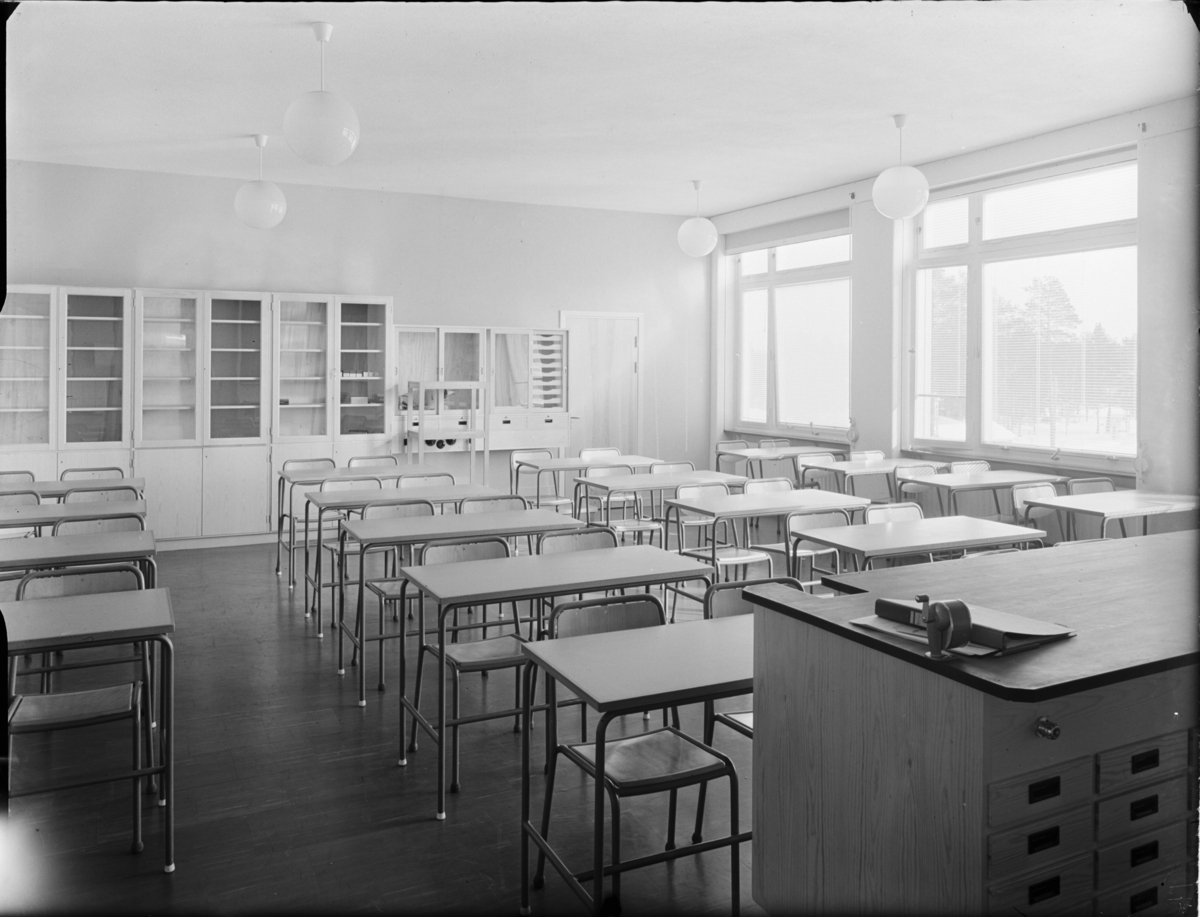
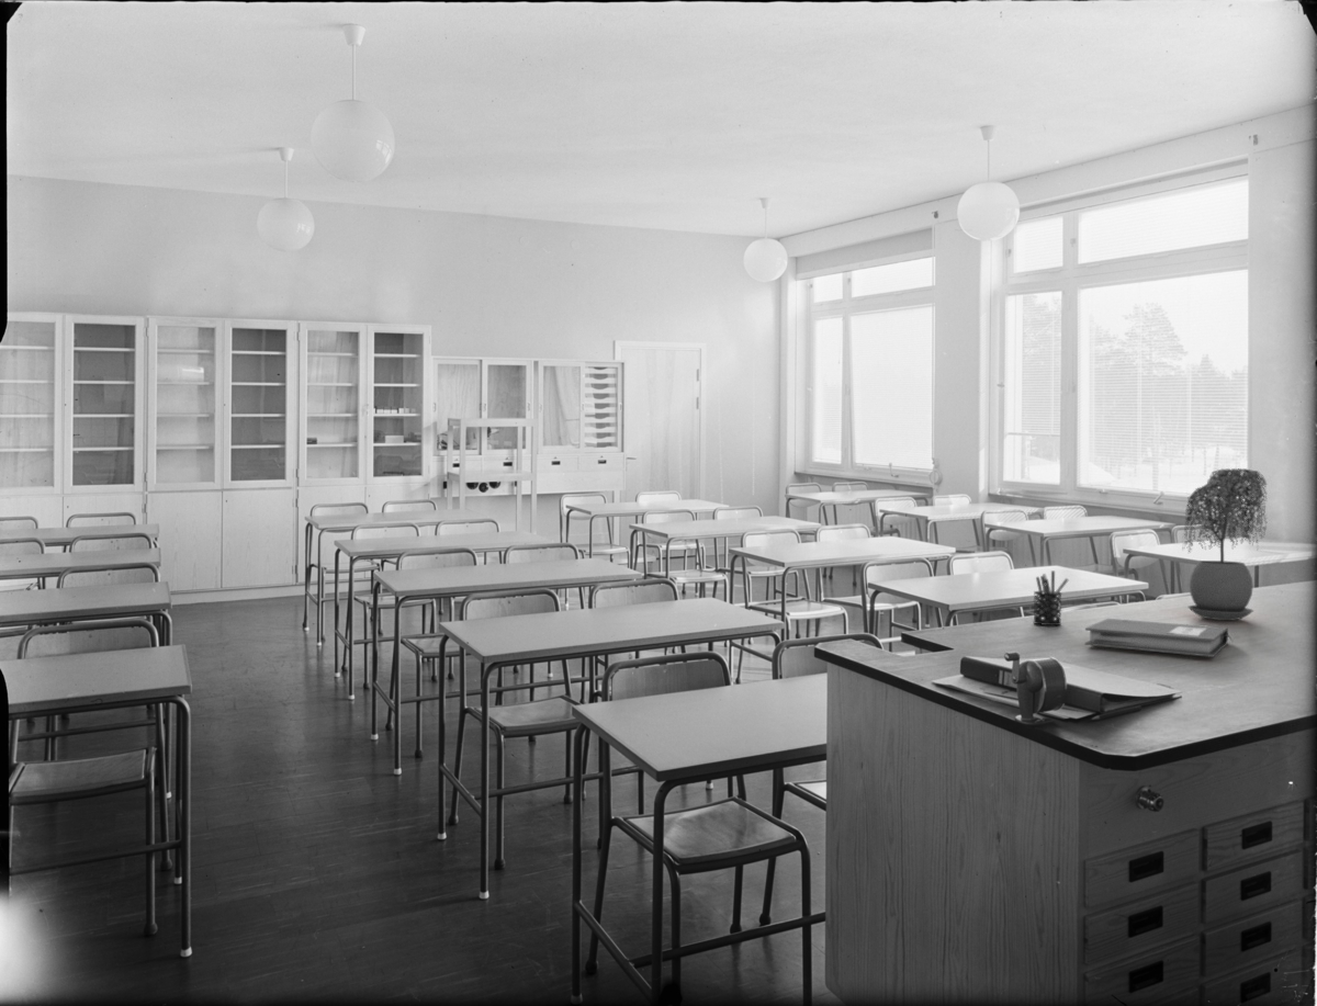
+ notebook (1160, 636)
+ potted plant (1223, 542)
+ pen holder (1050, 597)
